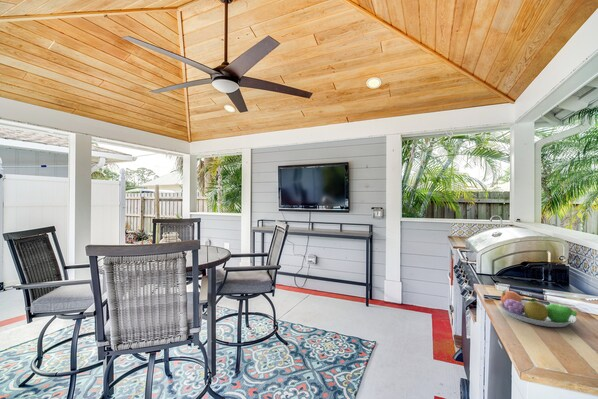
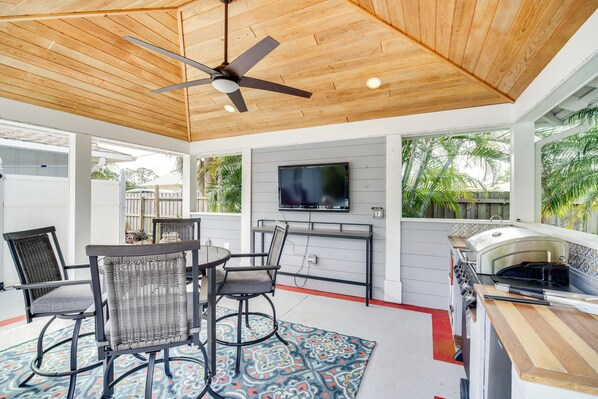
- fruit bowl (536, 305)
